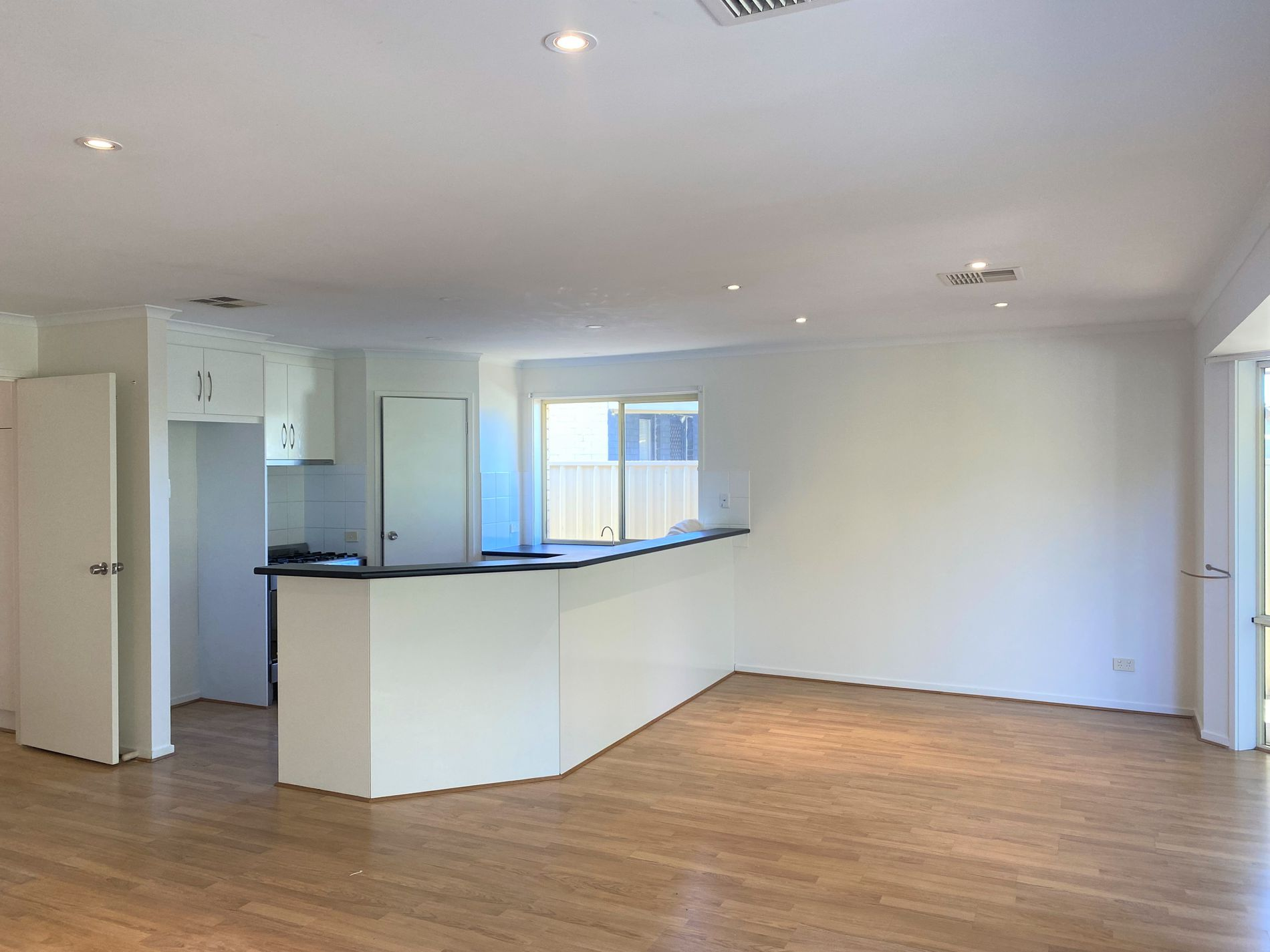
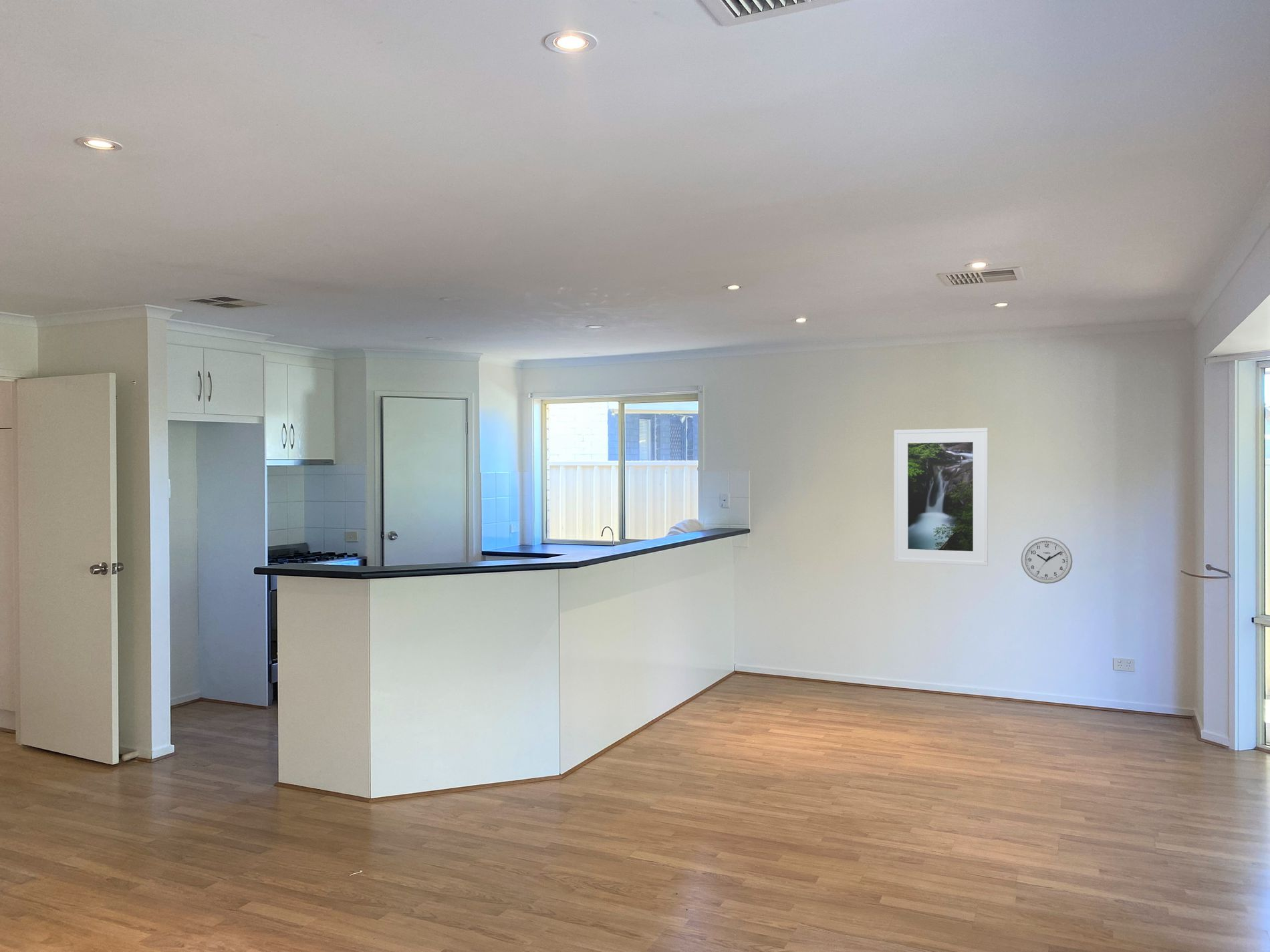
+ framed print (940, 496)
+ wall clock (1046, 560)
